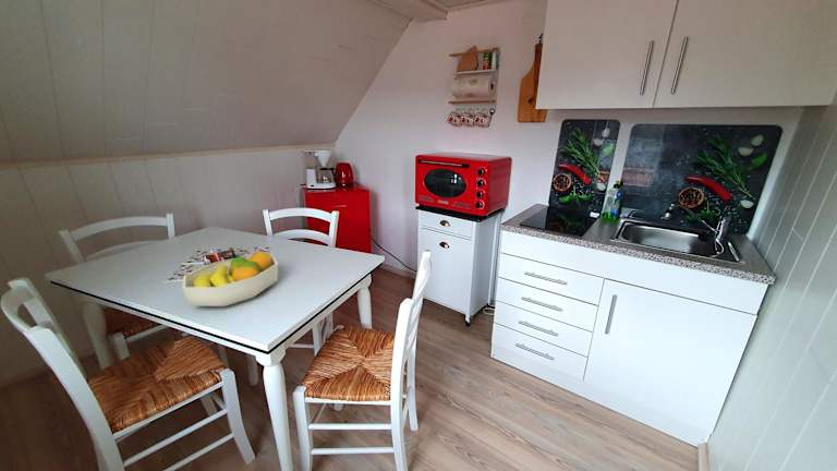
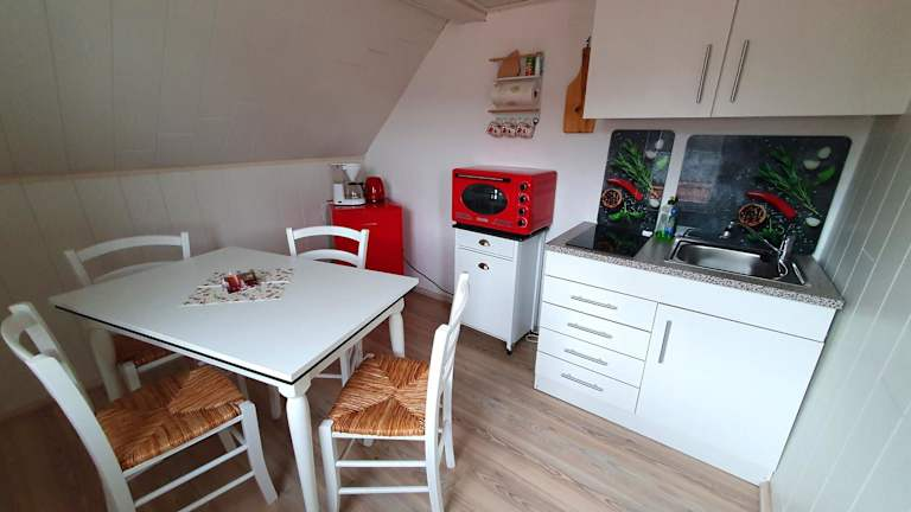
- fruit bowl (233, 276)
